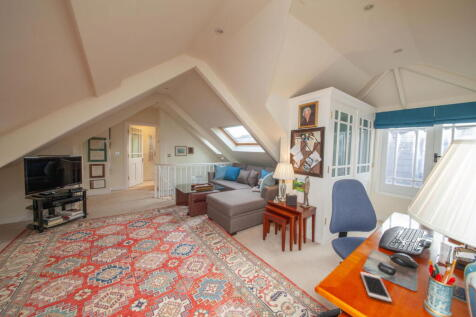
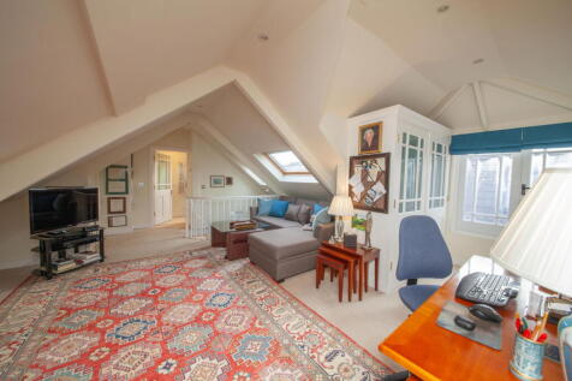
- cell phone (374, 285)
